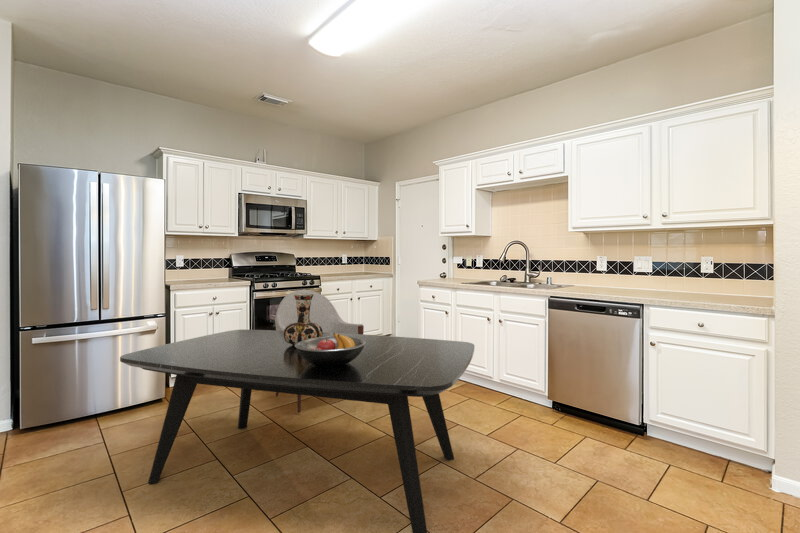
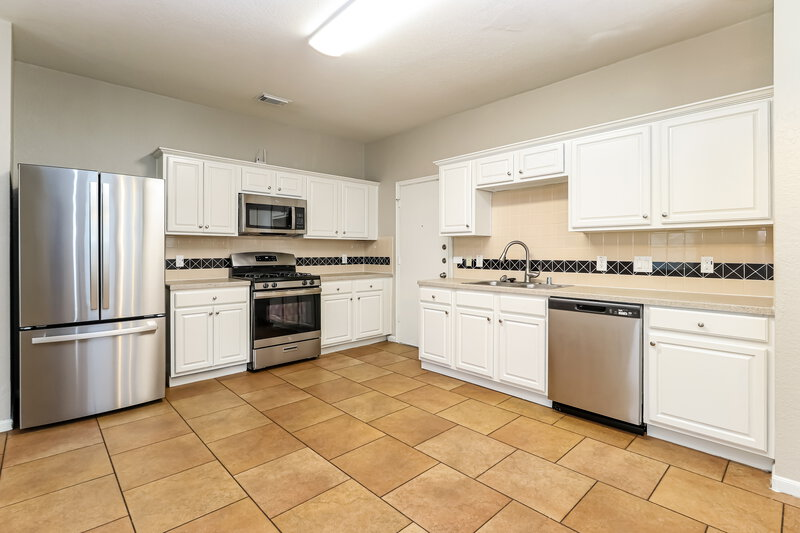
- dining table (309, 395)
- vase (303, 319)
- chair (323, 331)
- fruit bowl (330, 349)
